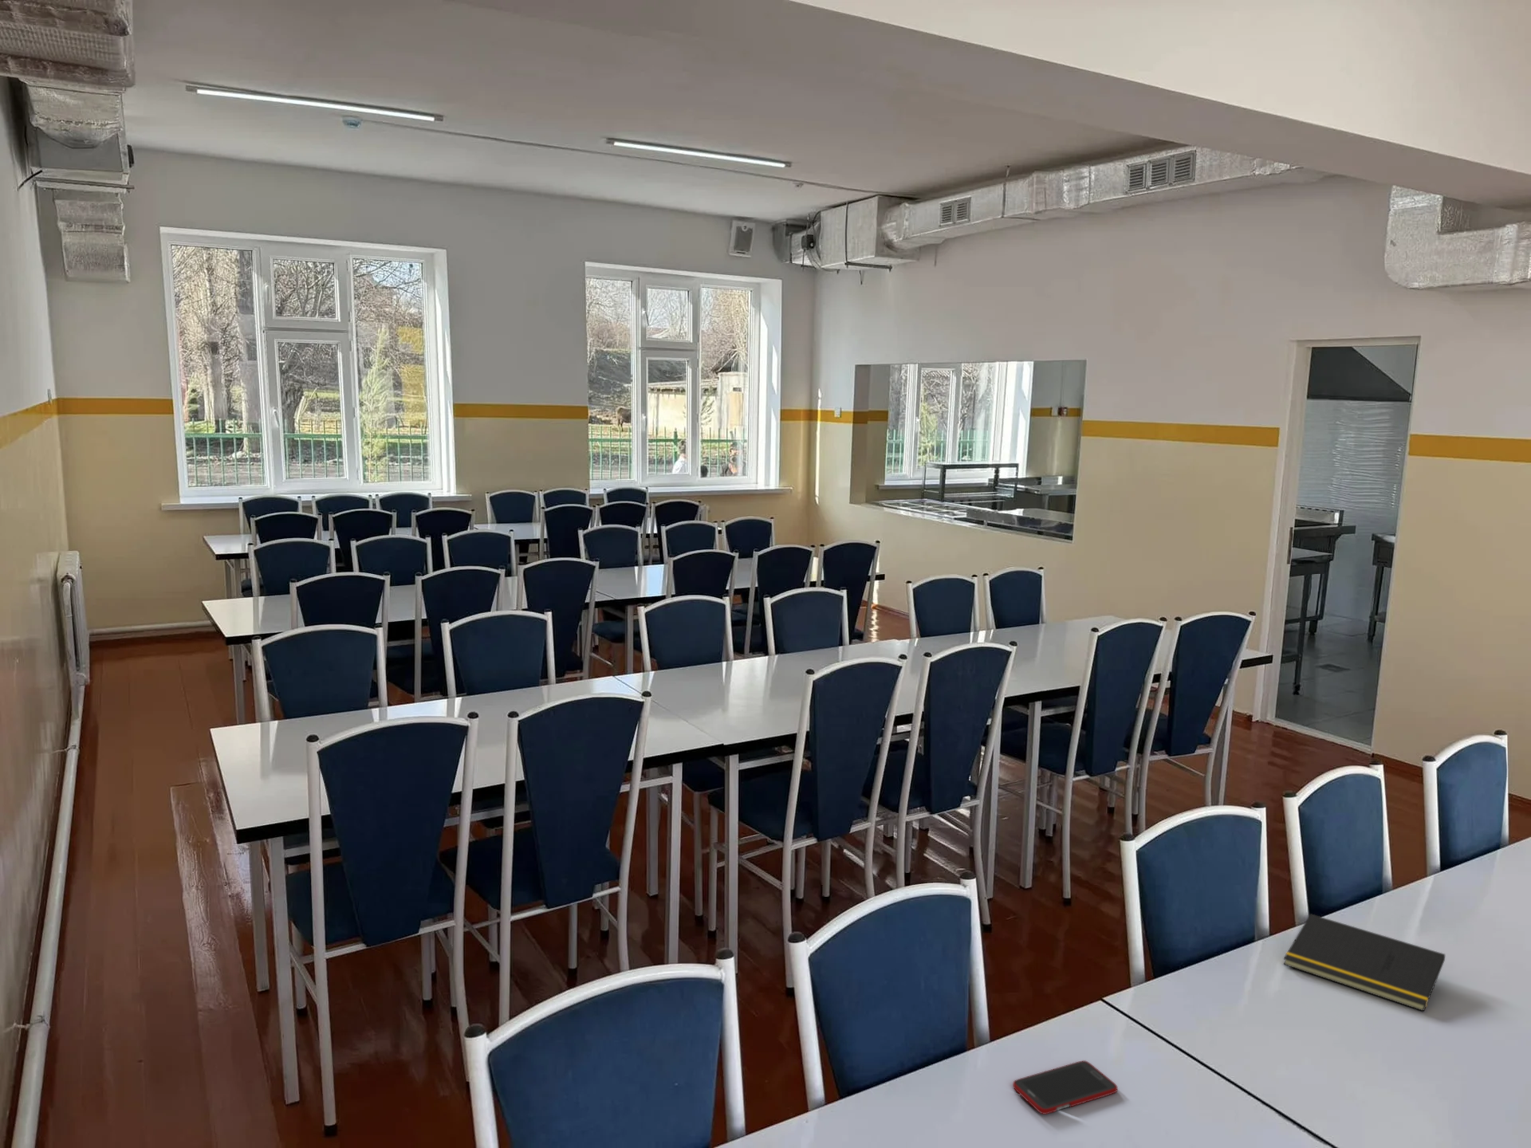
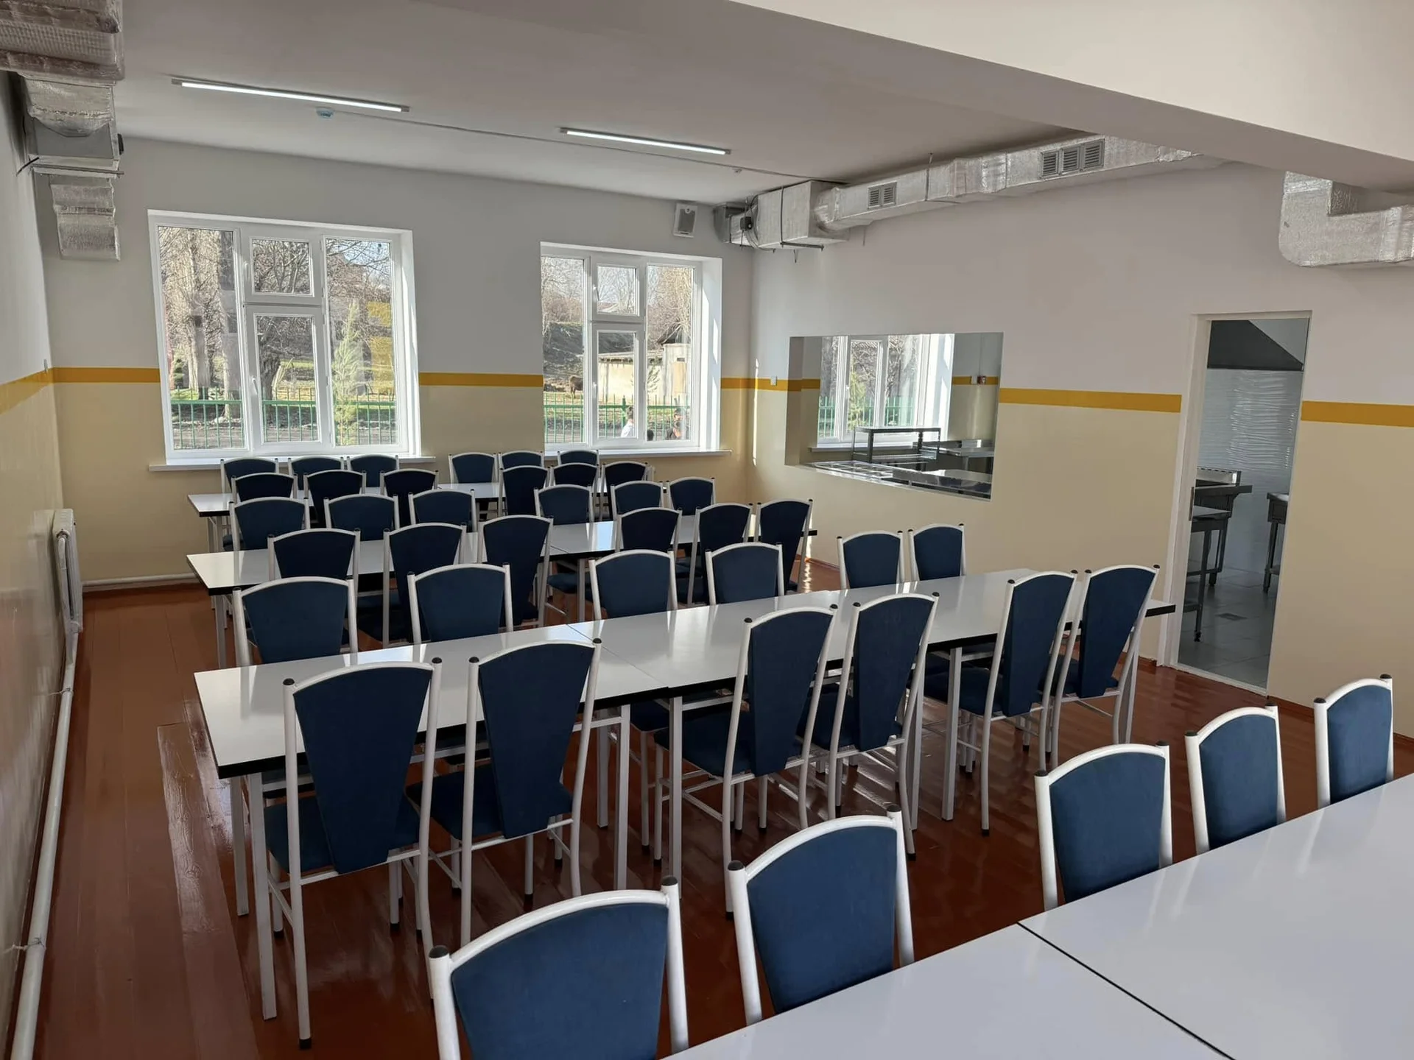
- cell phone (1064, 1086)
- notepad (1363, 959)
